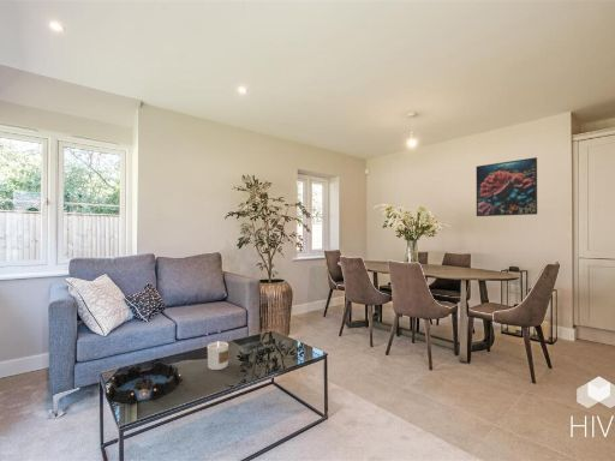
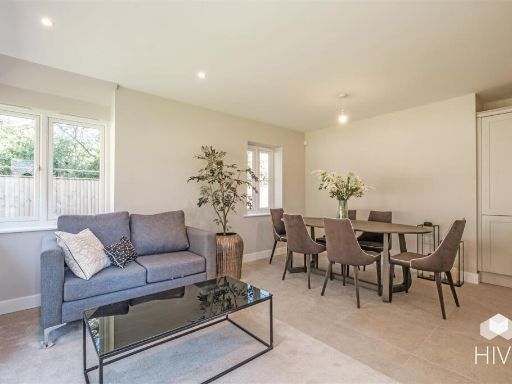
- decorative bowl (145, 379)
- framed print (504, 188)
- candle (217, 353)
